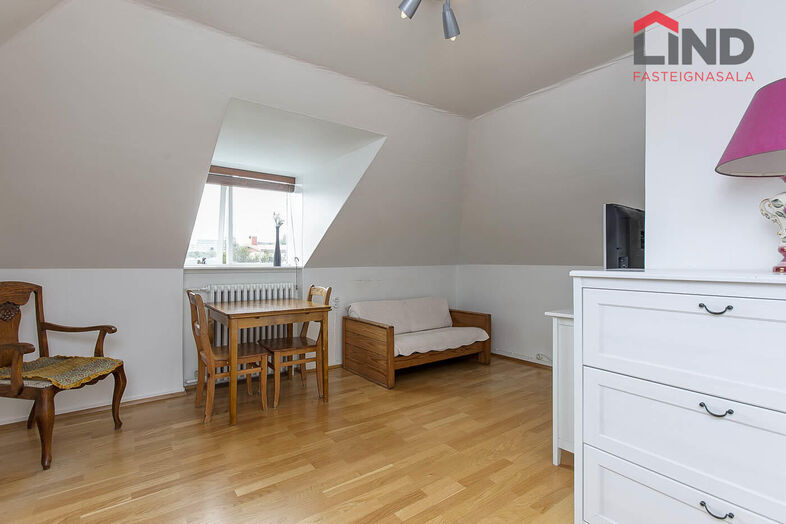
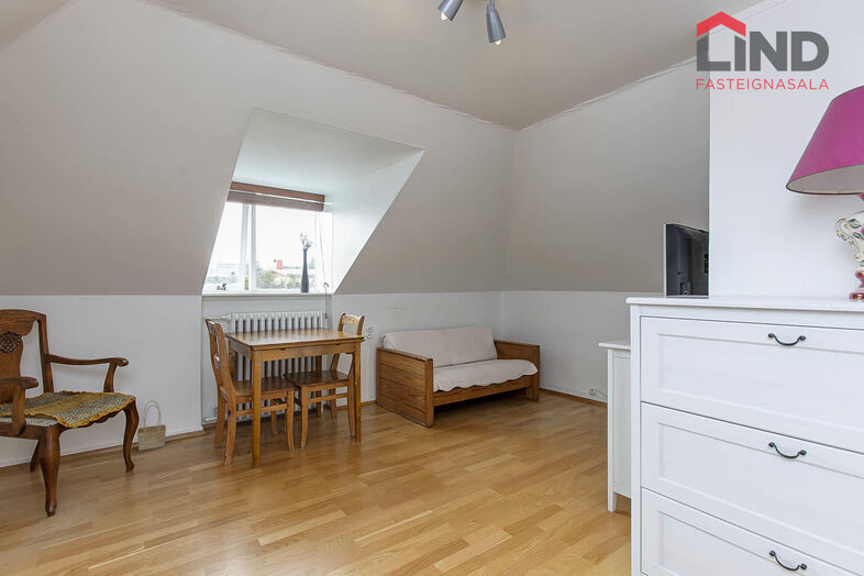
+ basket (152, 427)
